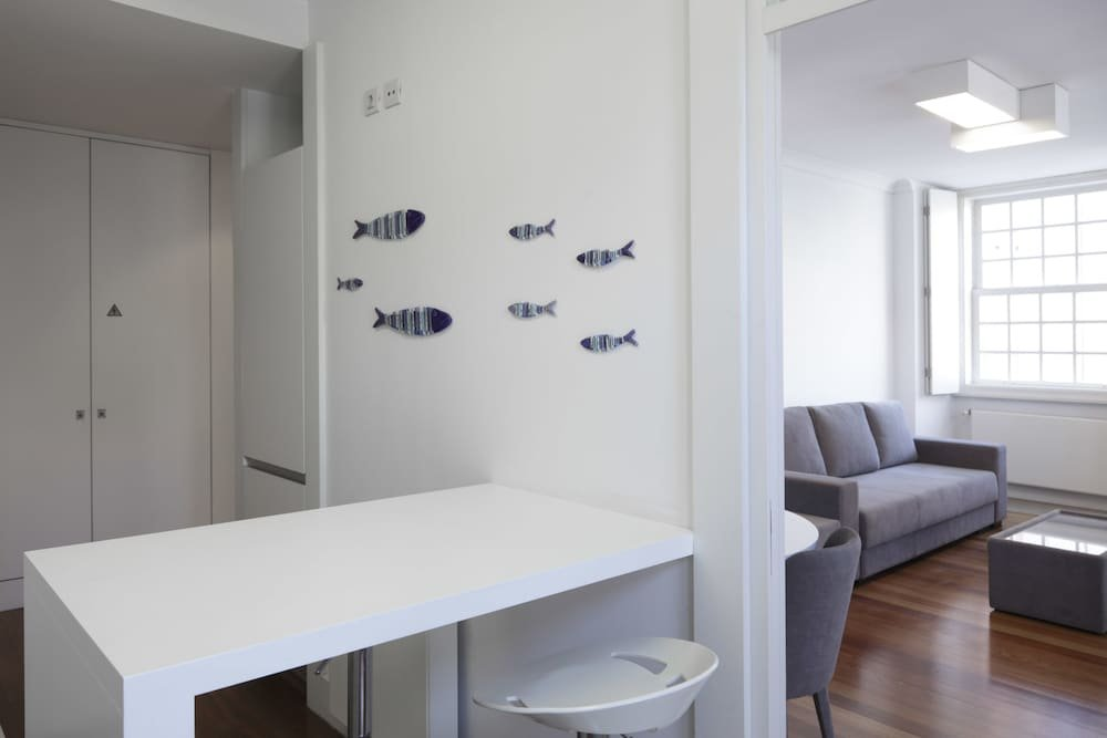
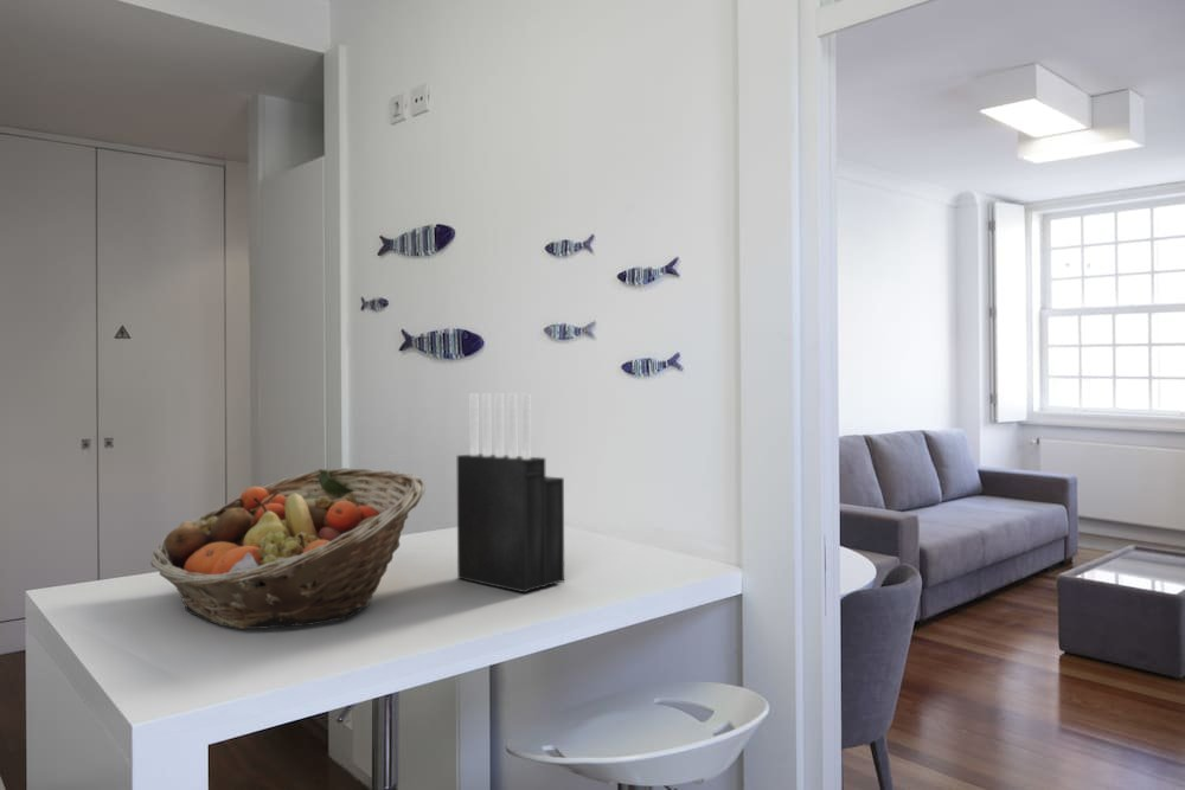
+ fruit basket (293, 539)
+ knife block (513, 486)
